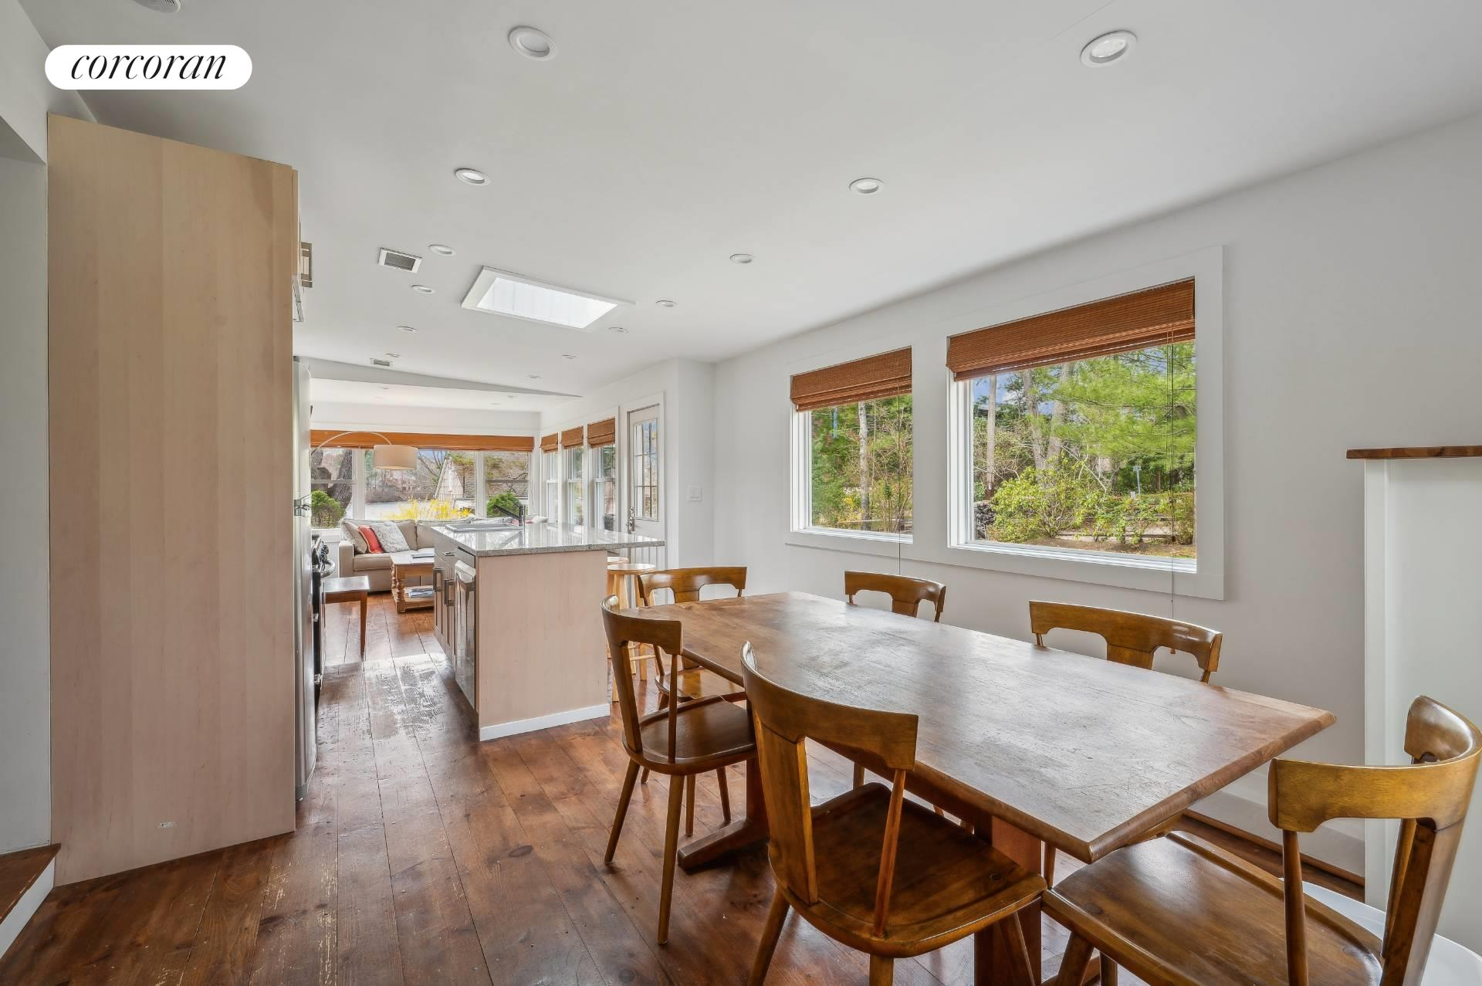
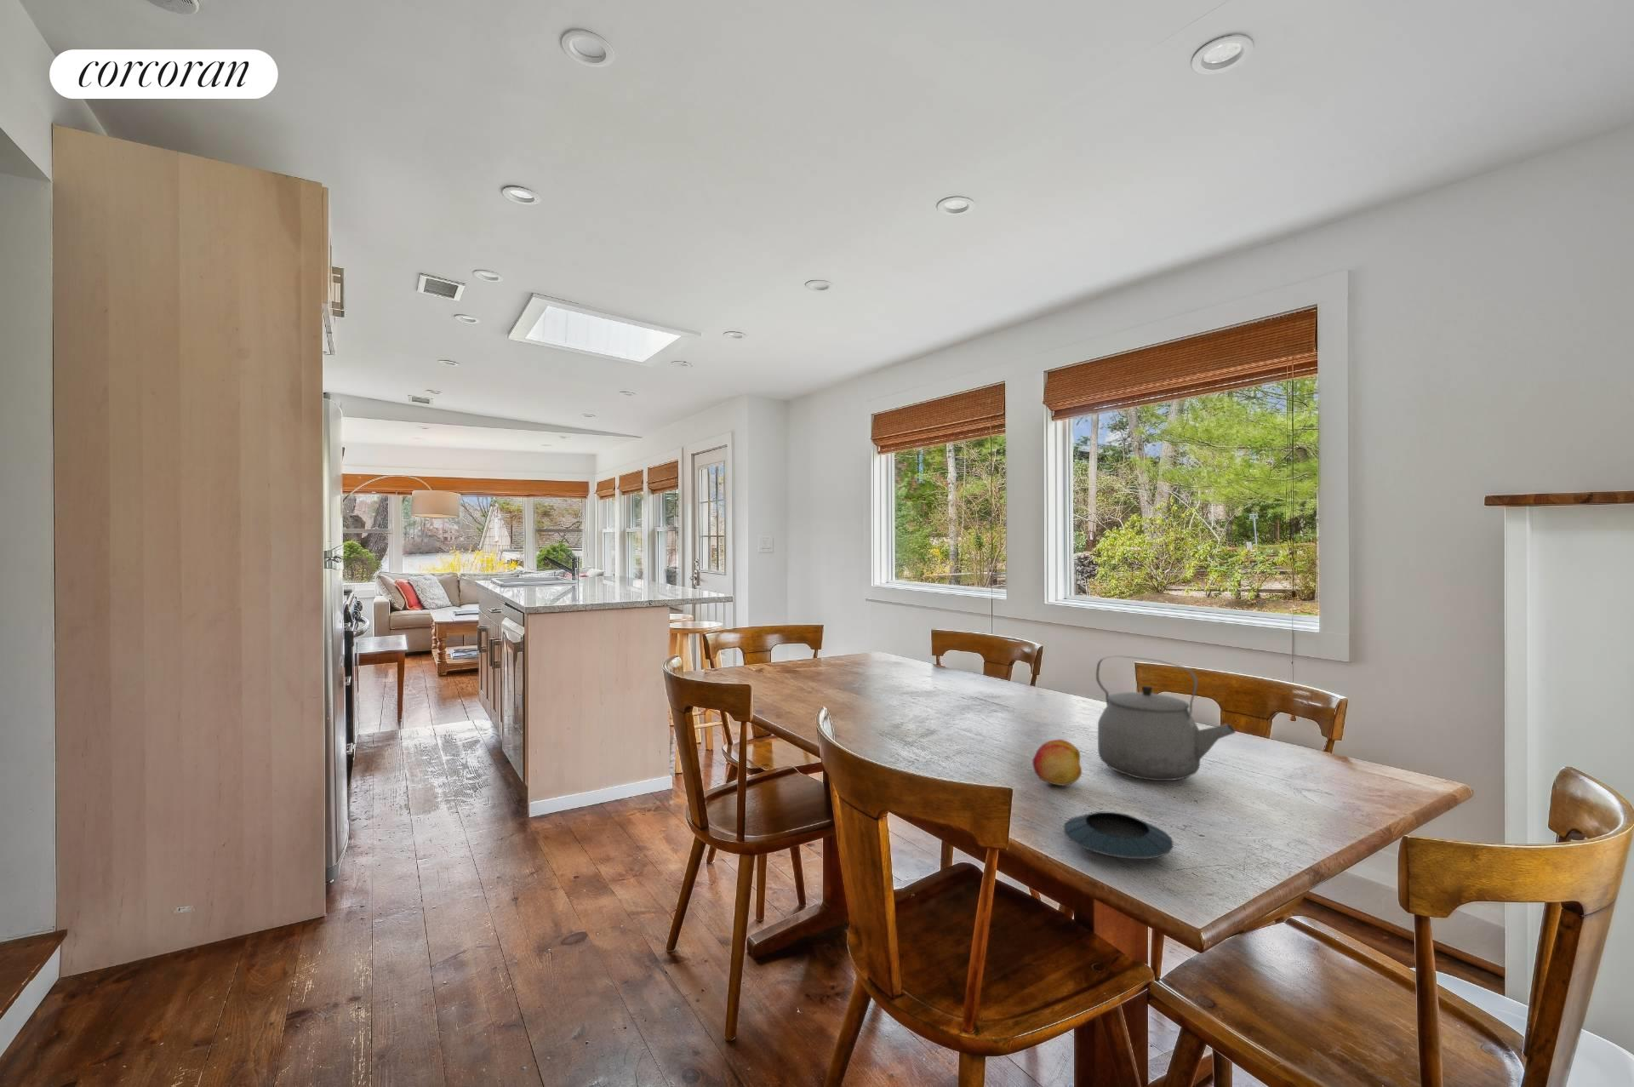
+ tea kettle (1162, 717)
+ saucer (1116, 832)
+ fruit (1058, 761)
